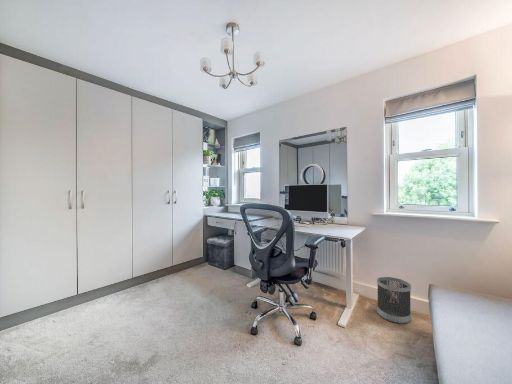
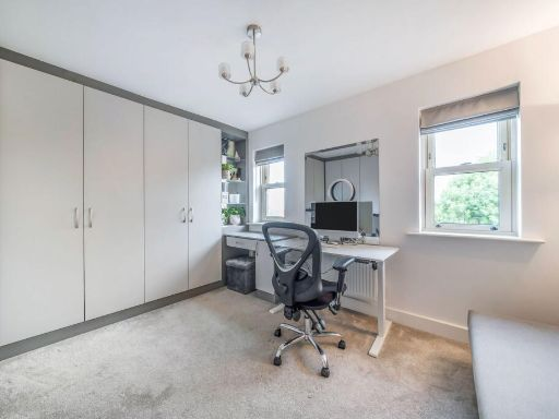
- wastebasket (392, 298)
